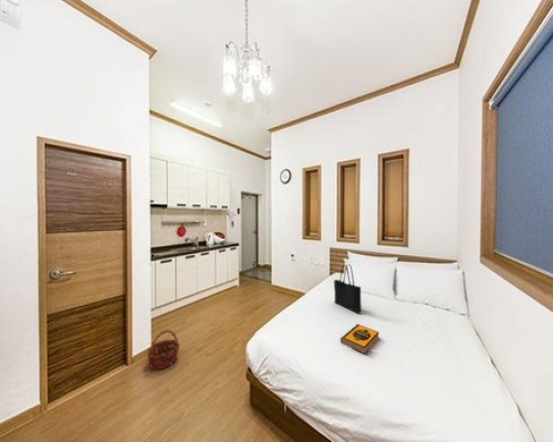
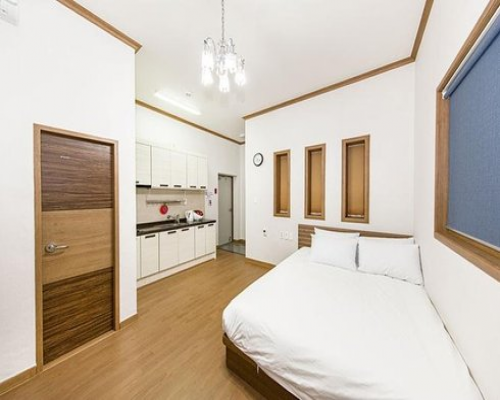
- tote bag (346, 285)
- hardback book (359, 337)
- basket (163, 346)
